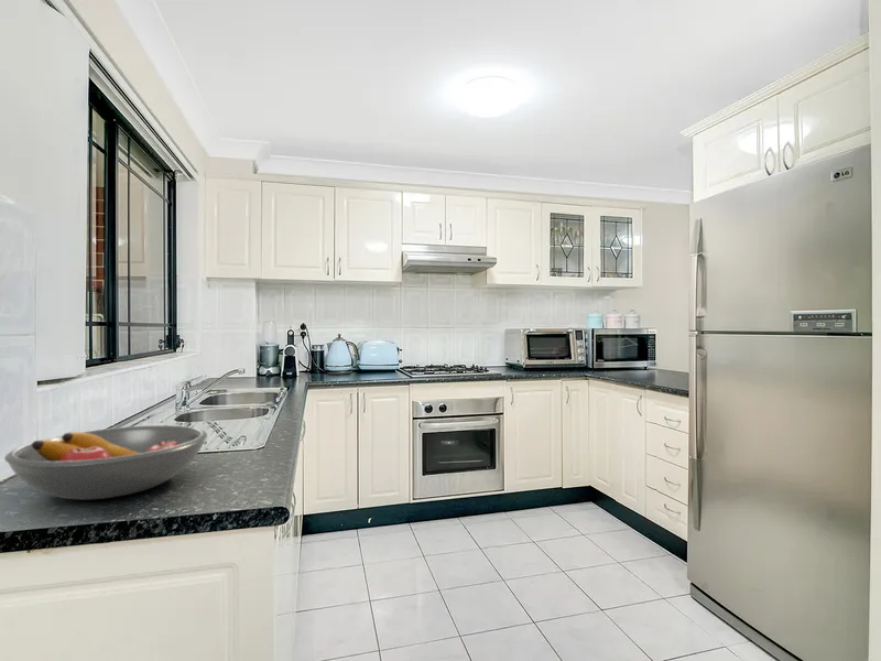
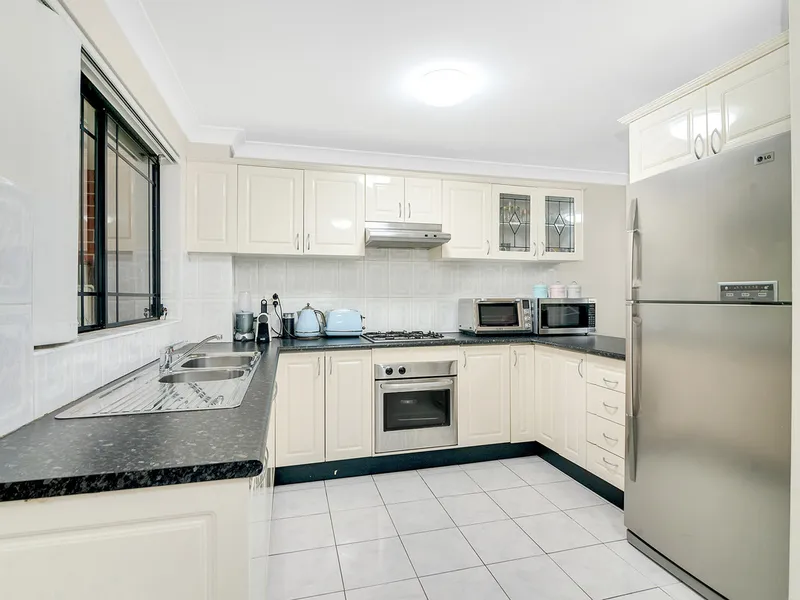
- fruit bowl (116, 458)
